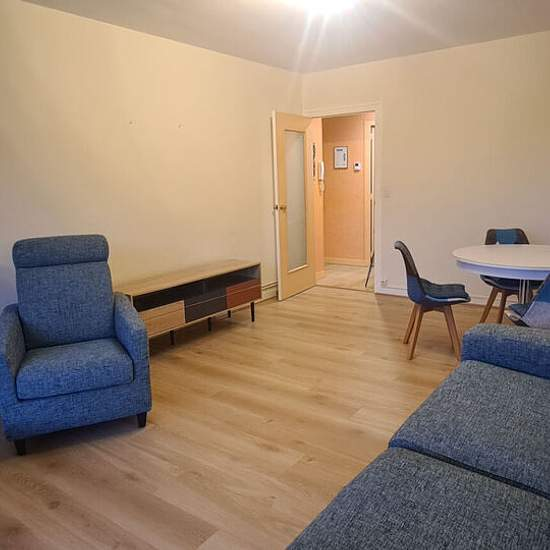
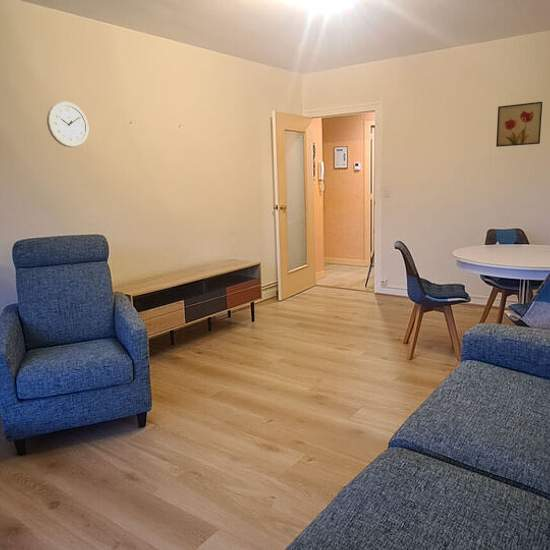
+ wall clock (69, 124)
+ wall art (518, 124)
